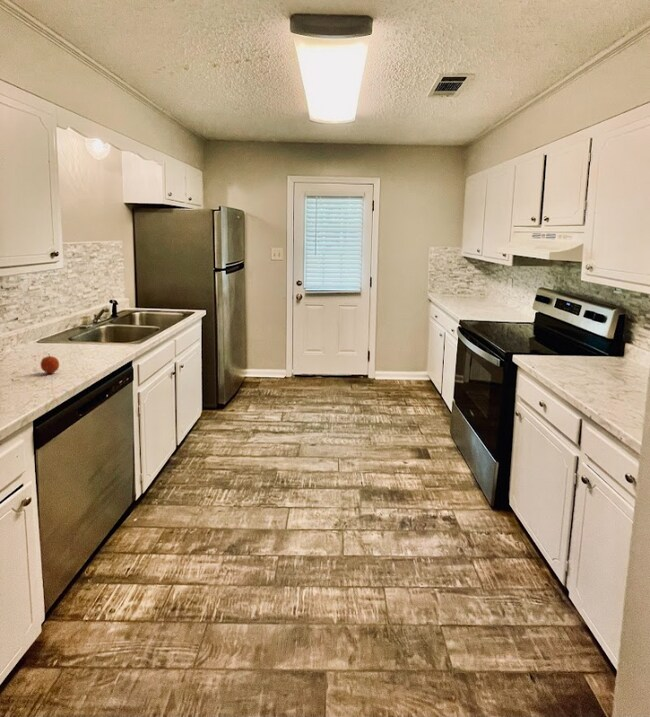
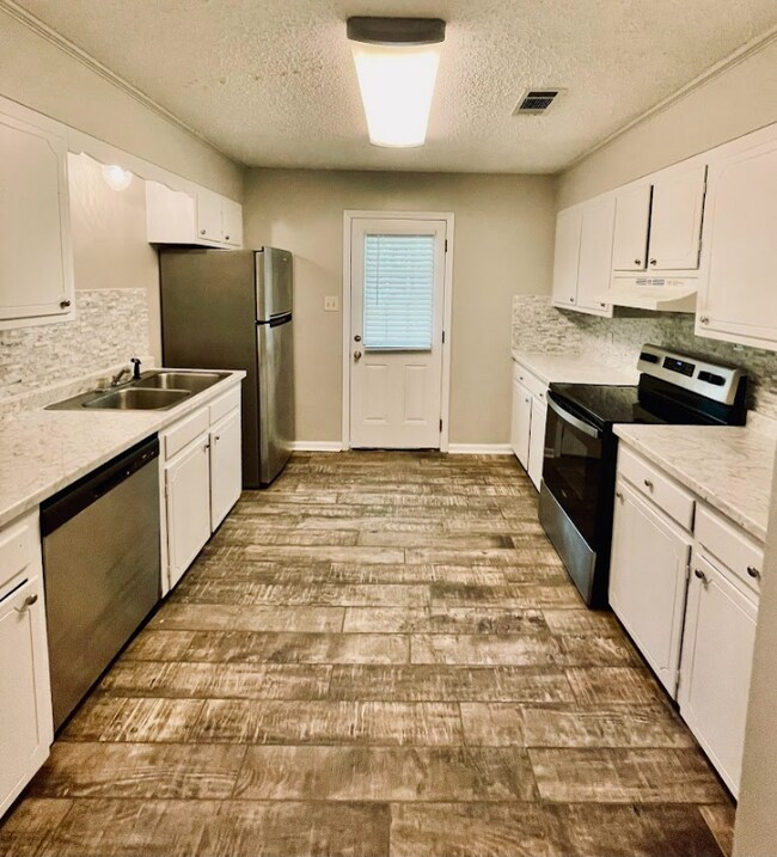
- fruit (49, 363)
